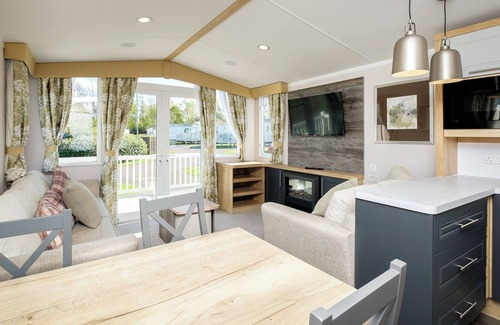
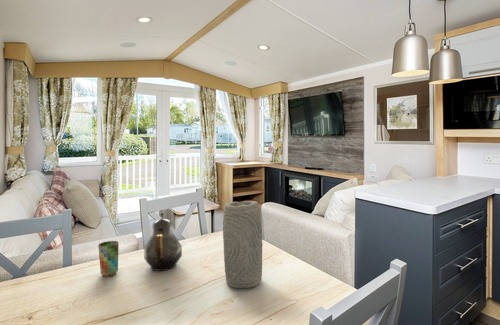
+ cup (109, 258)
+ teapot (162, 239)
+ vase (242, 242)
